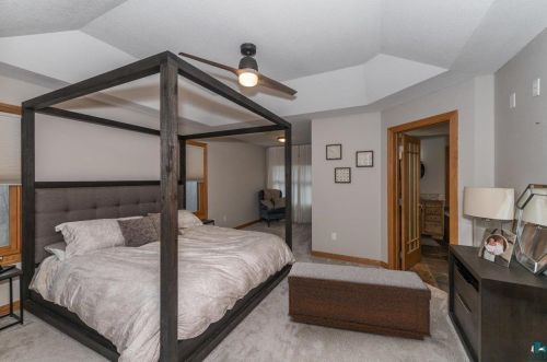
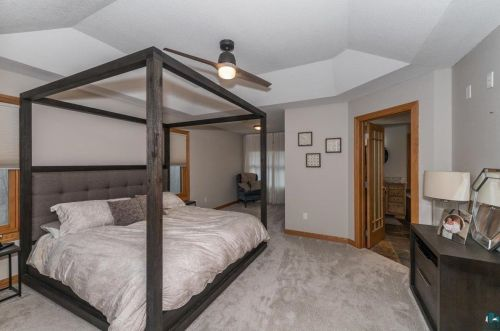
- bench (352, 295)
